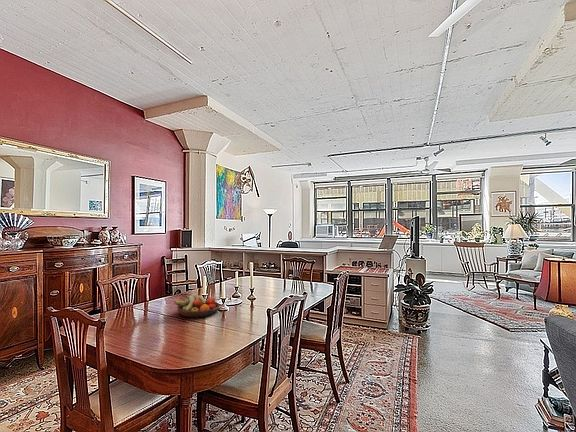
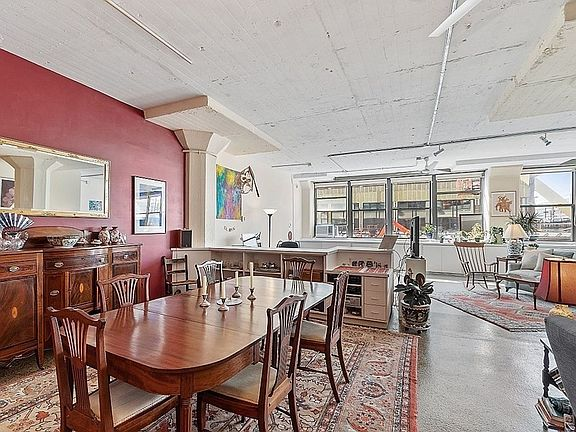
- fruit bowl (198, 304)
